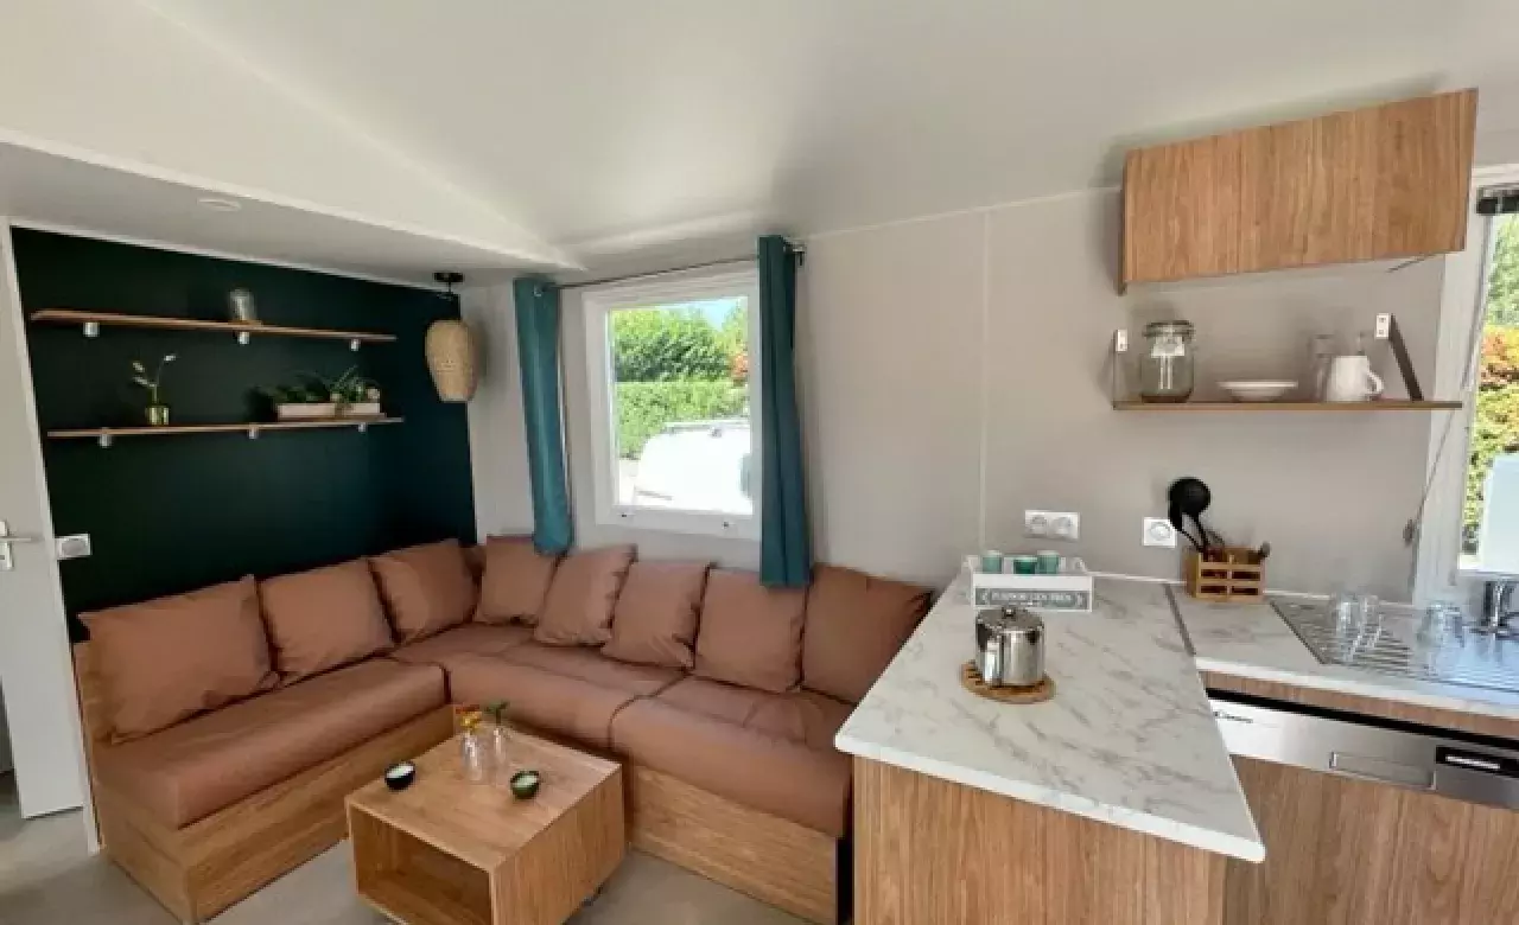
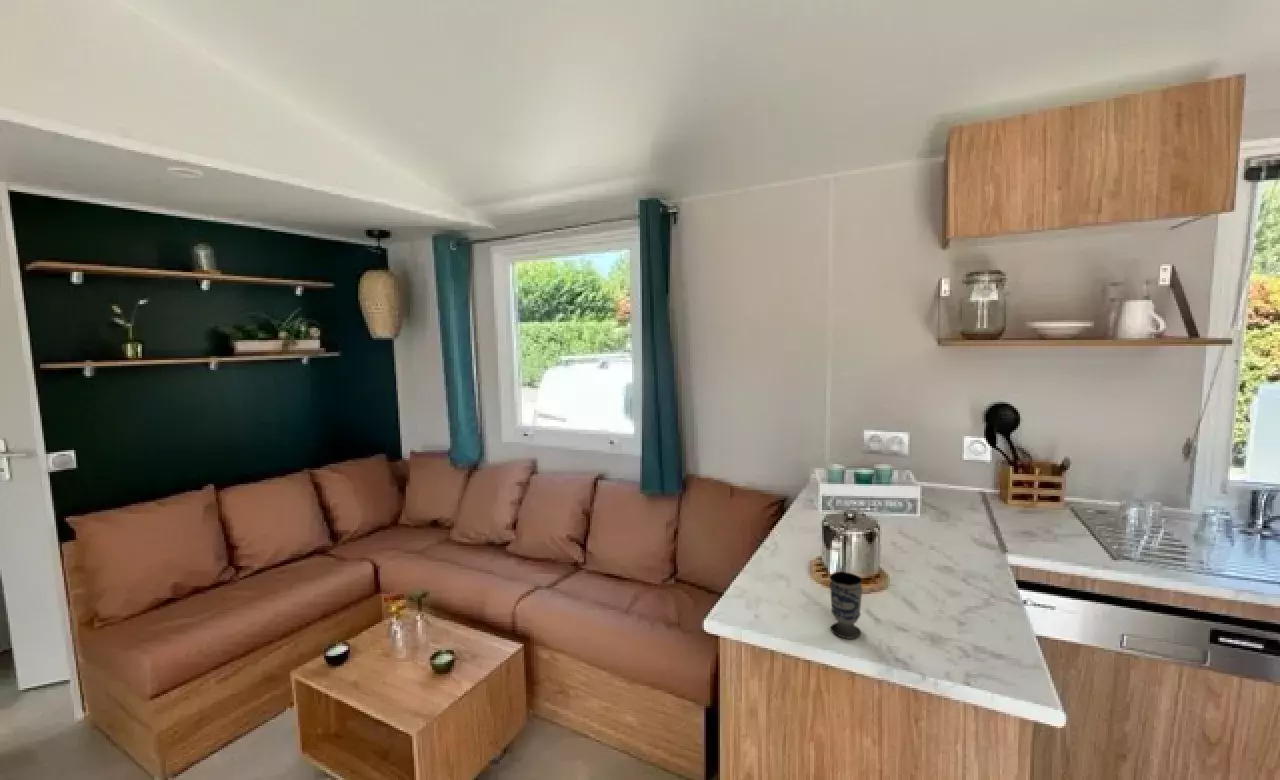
+ cup (845, 604)
